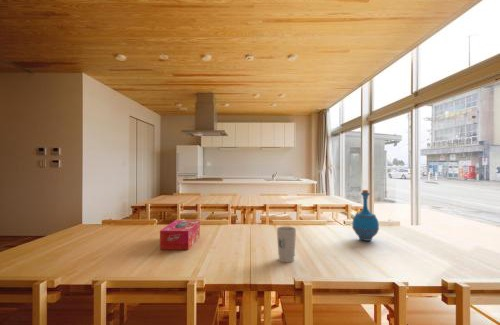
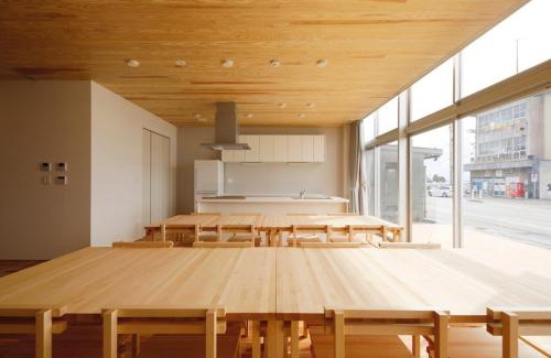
- bottle (365, 214)
- cup (286, 244)
- tissue box (181, 233)
